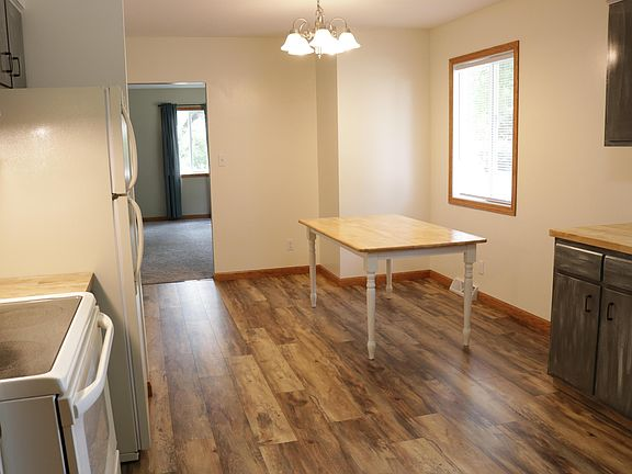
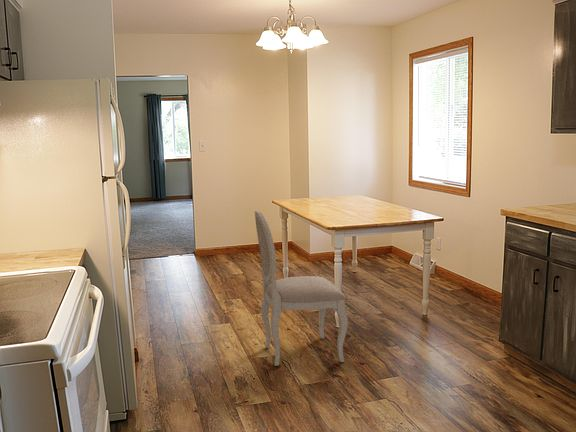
+ dining chair (304, 281)
